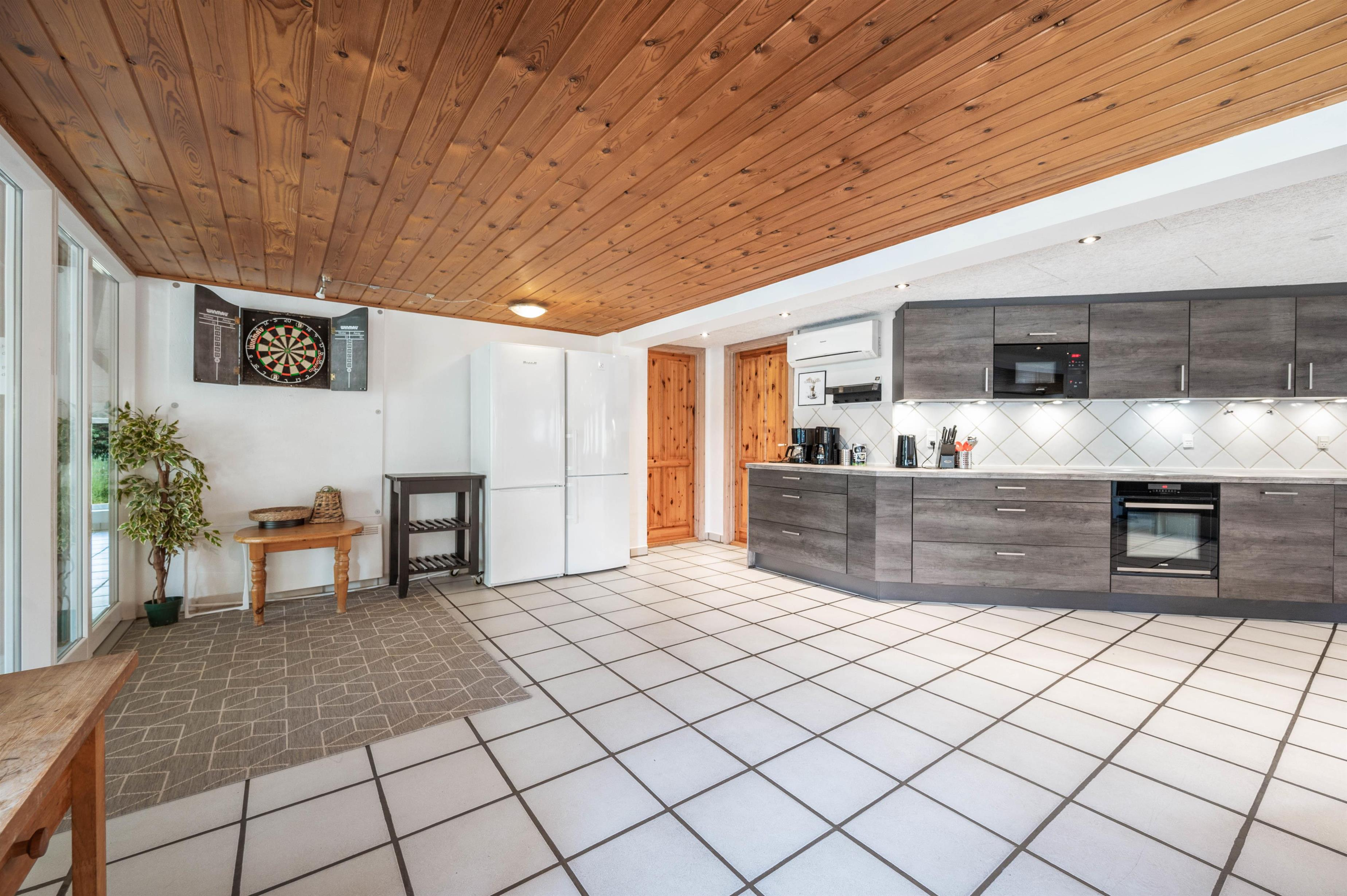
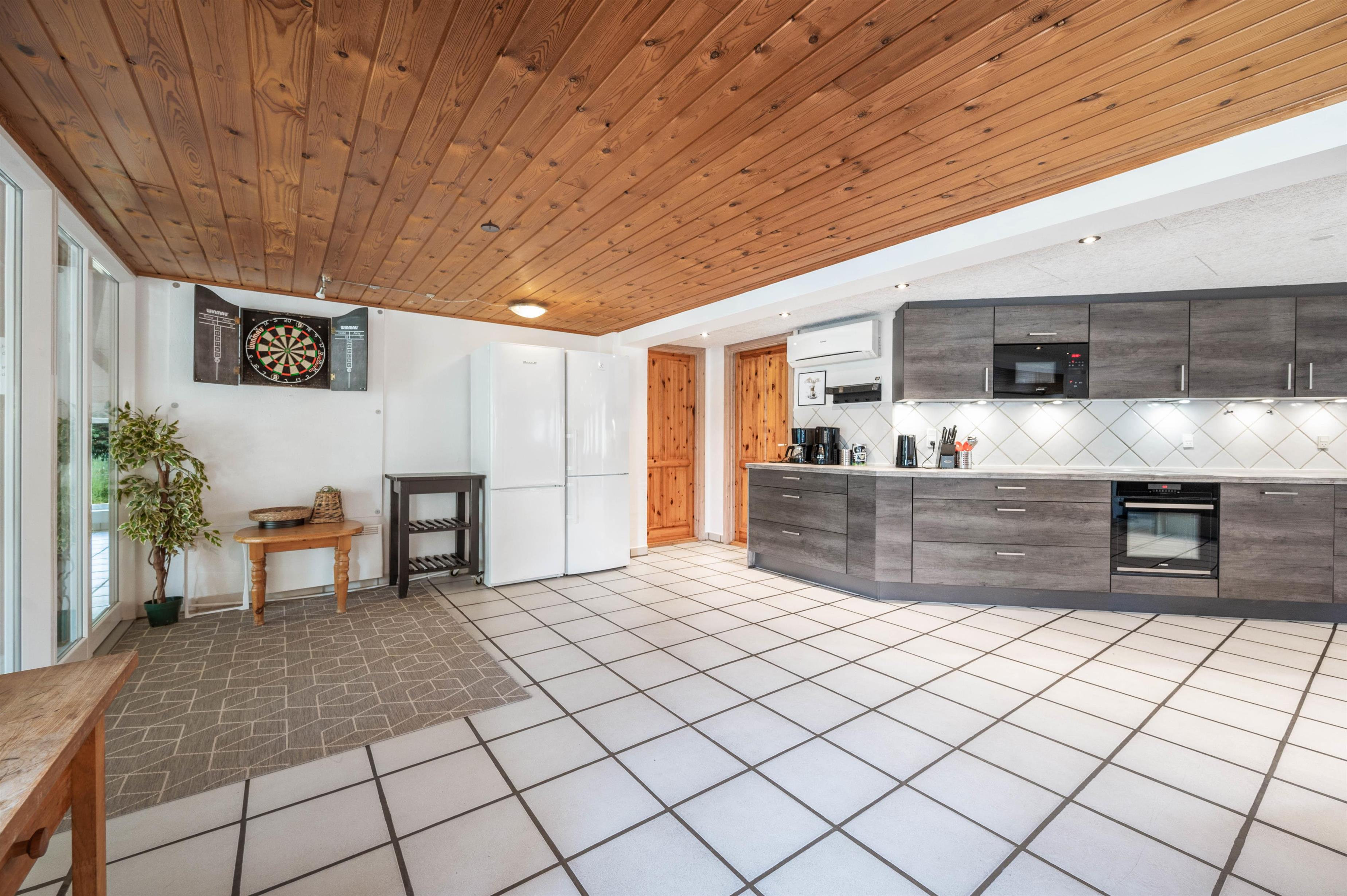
+ pendant light (490, 195)
